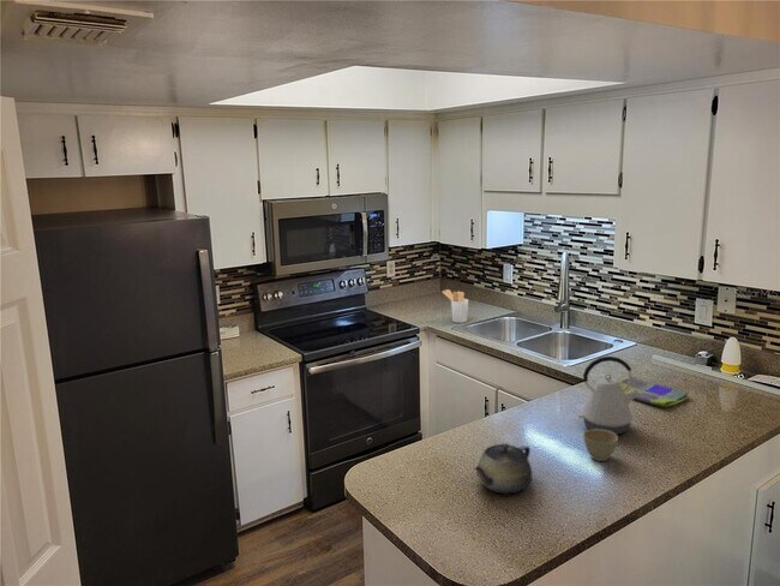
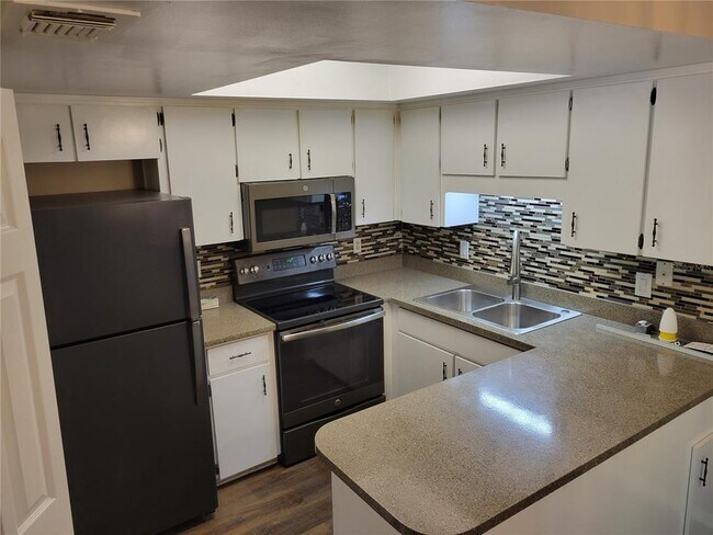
- dish towel (647, 390)
- kettle (610, 391)
- flower pot (599, 446)
- utensil holder (455, 305)
- teapot (502, 465)
